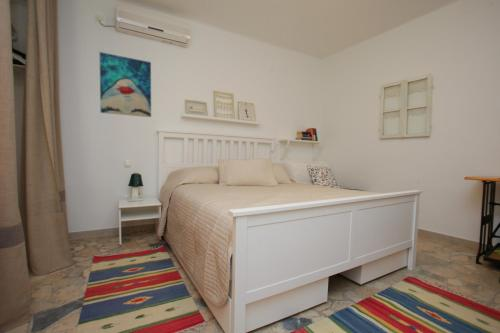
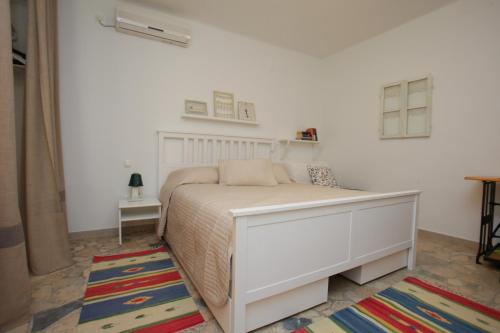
- wall art (126, 86)
